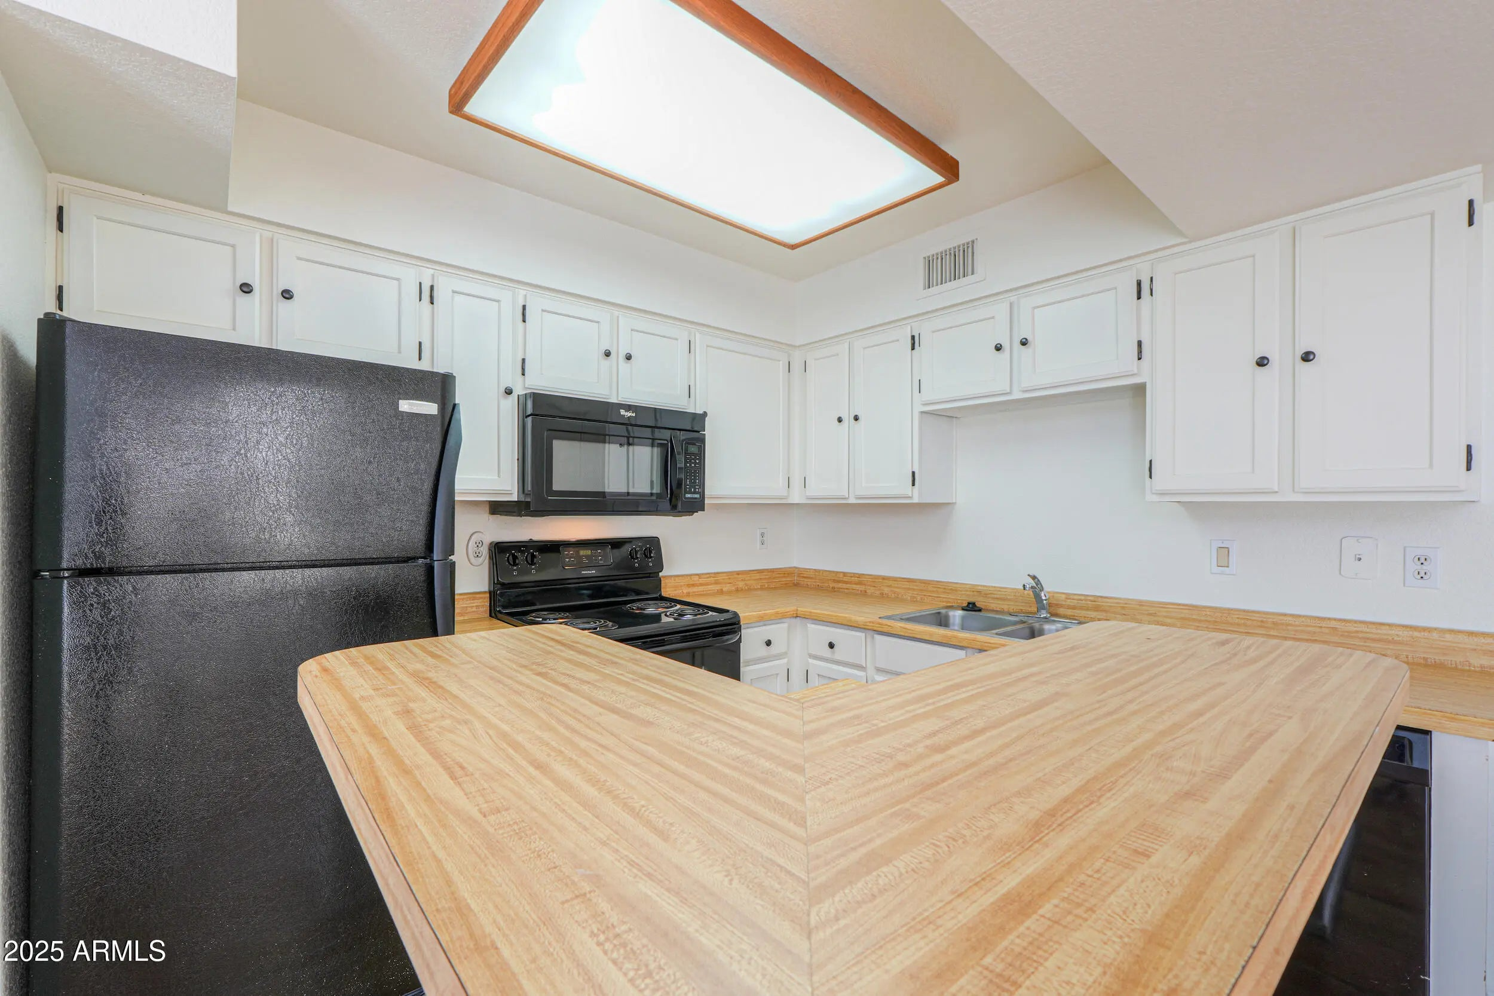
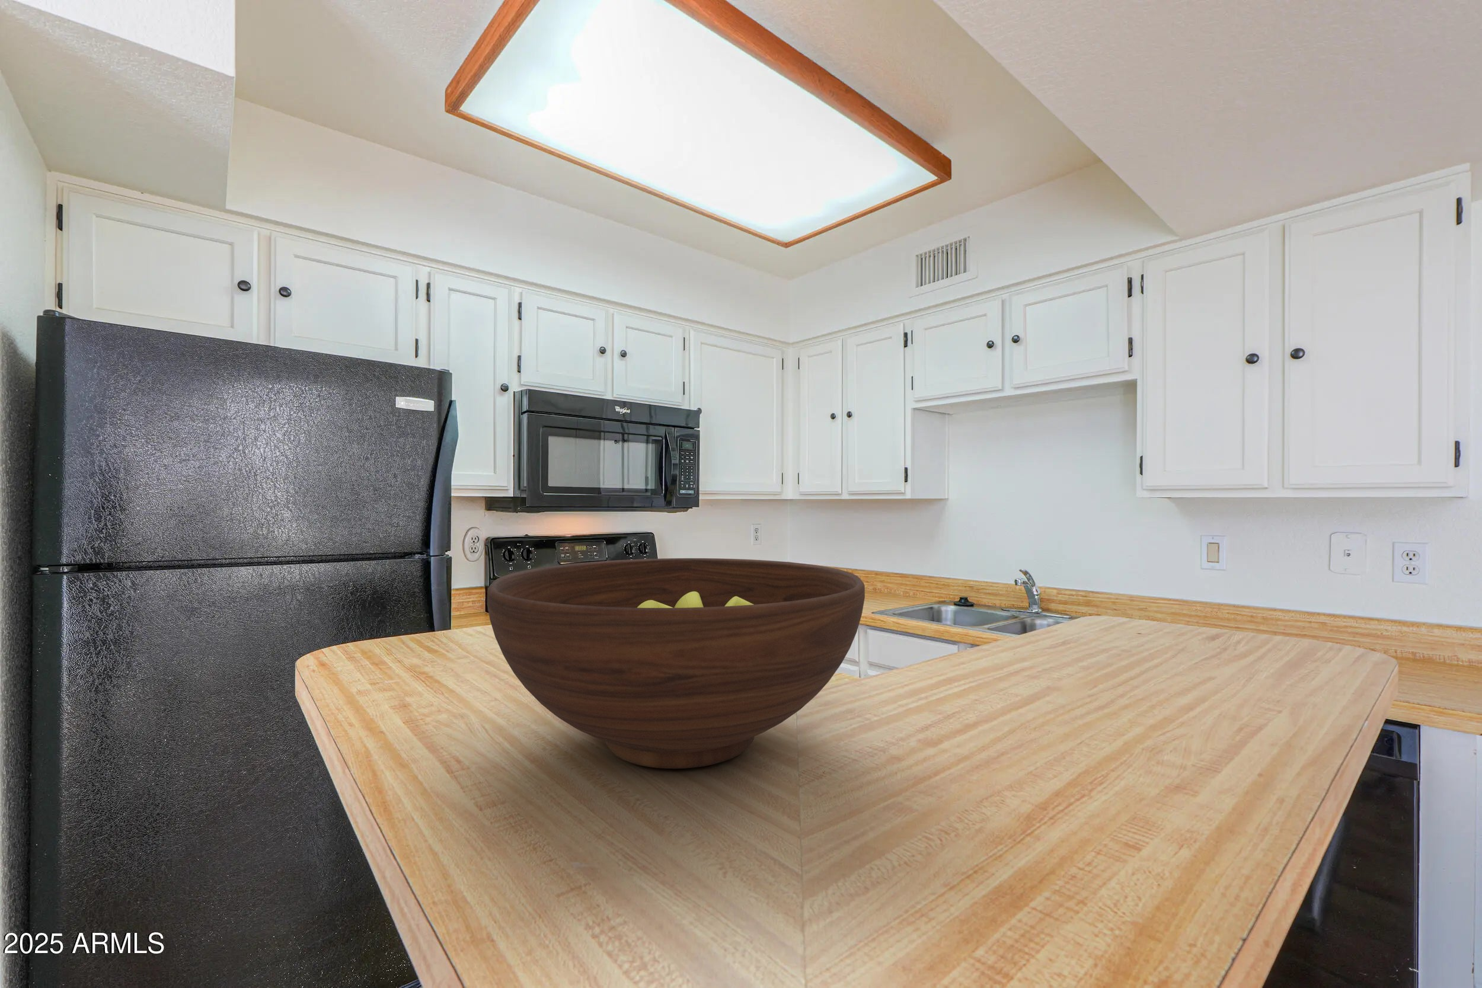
+ fruit bowl (680, 661)
